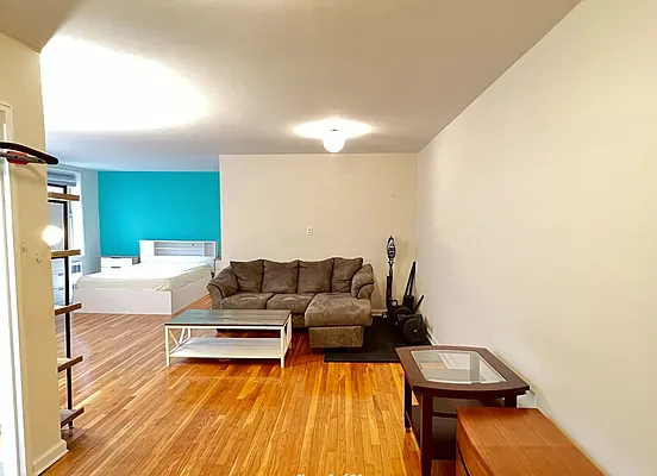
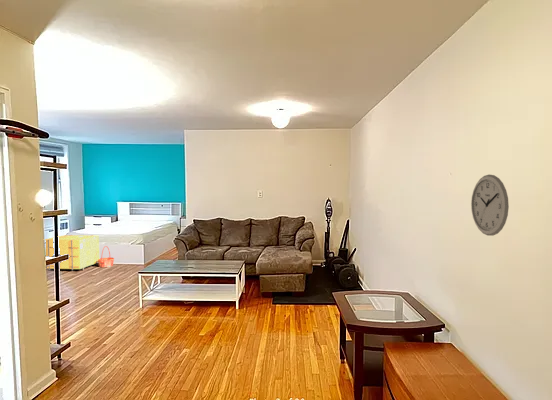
+ wall clock (487, 205)
+ basket (105, 258)
+ cardboard box (72, 252)
